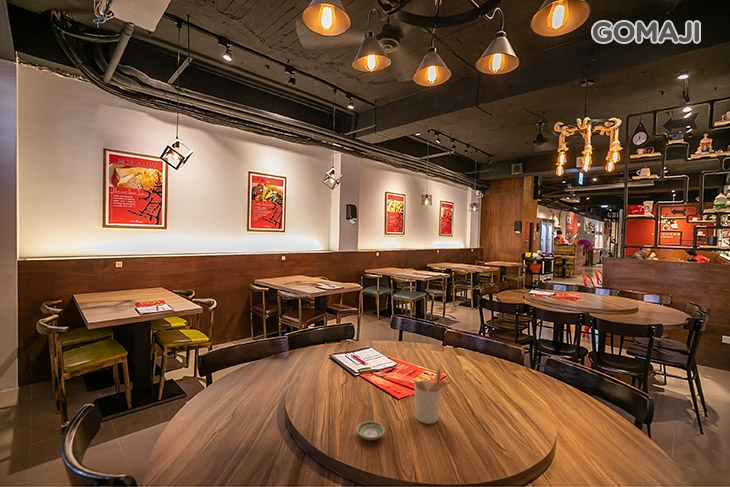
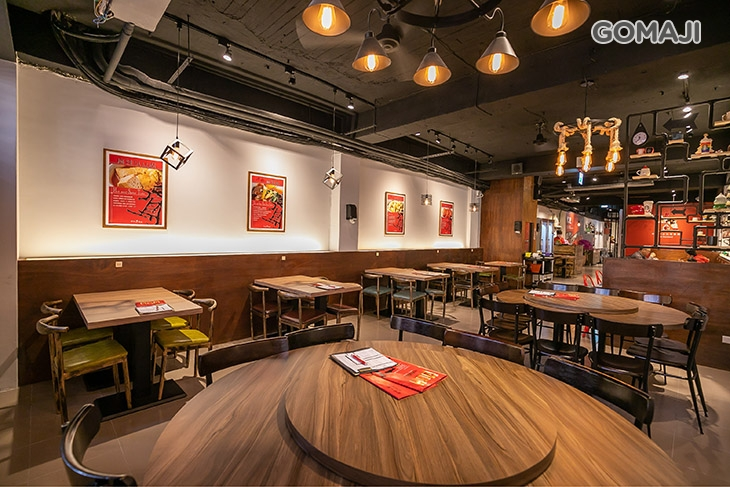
- saucer (370, 432)
- utensil holder (432, 396)
